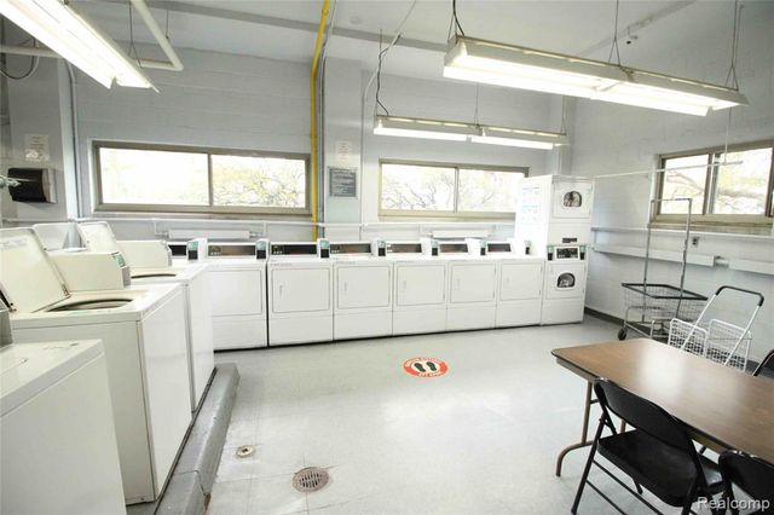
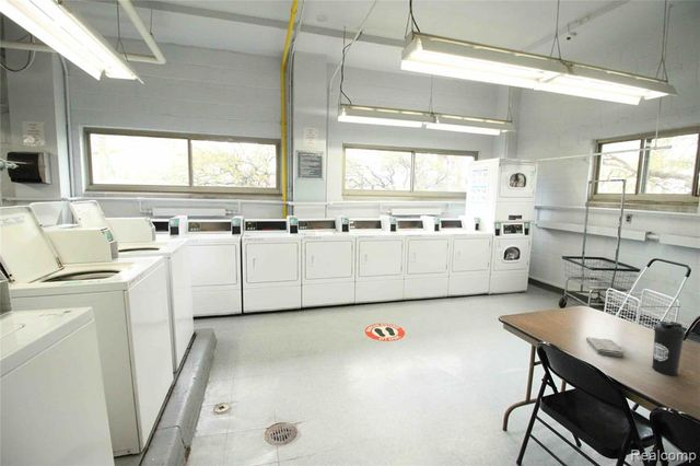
+ water bottle (667, 347)
+ washcloth (604, 346)
